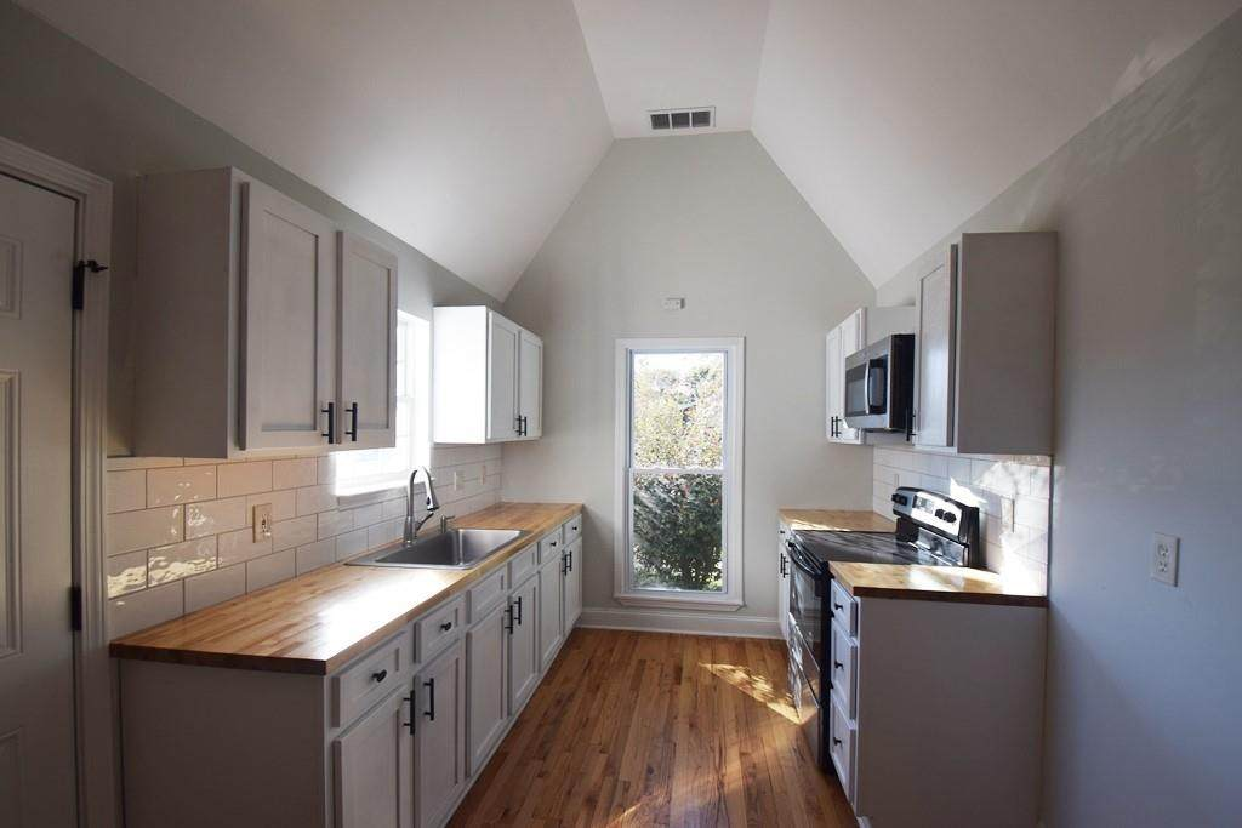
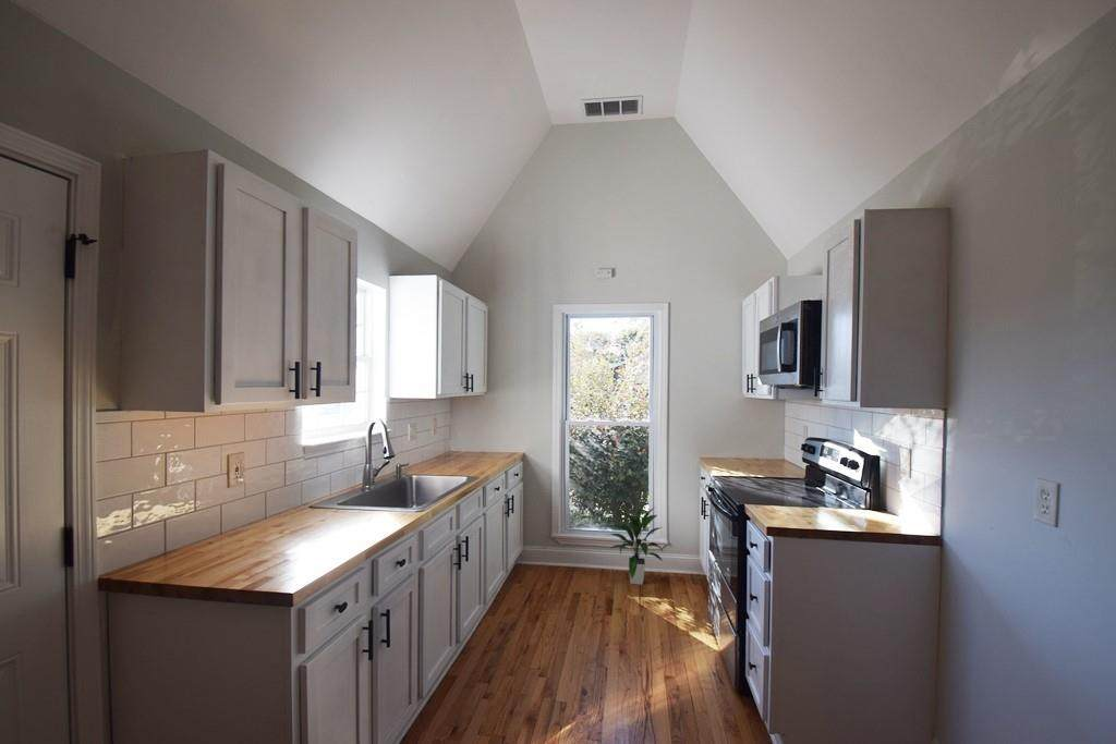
+ indoor plant (635, 542)
